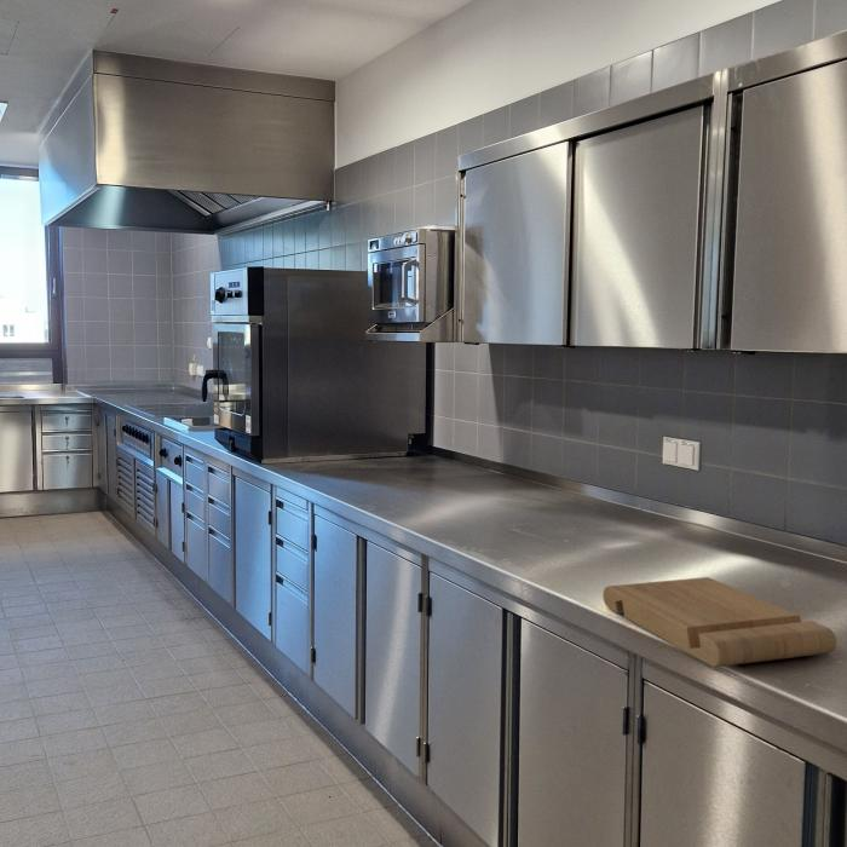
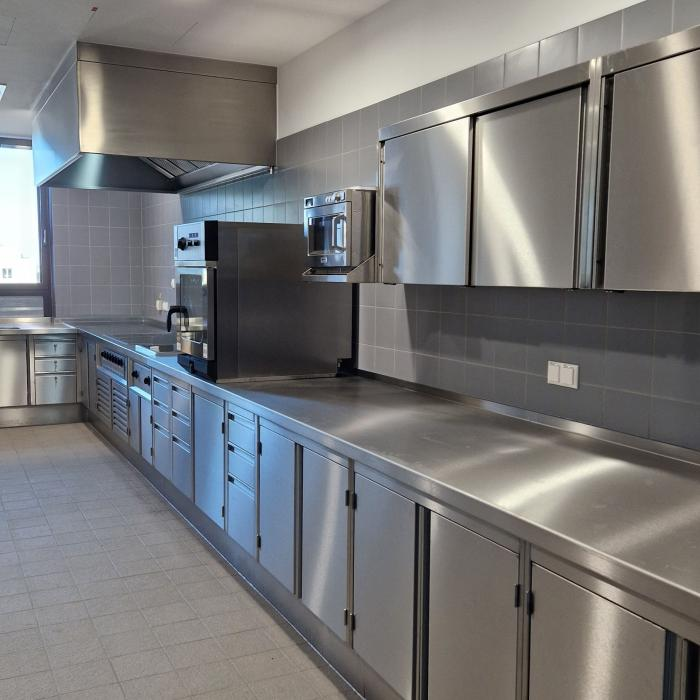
- cutting board (709, 616)
